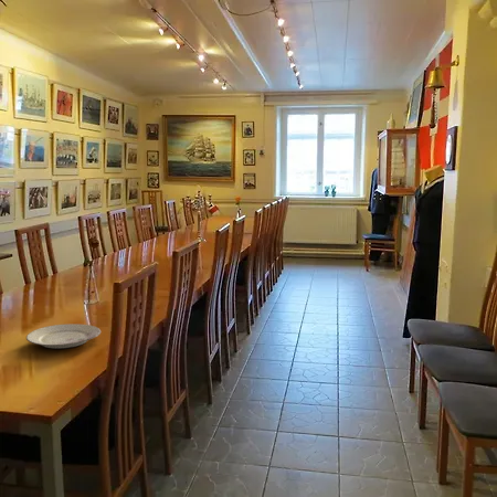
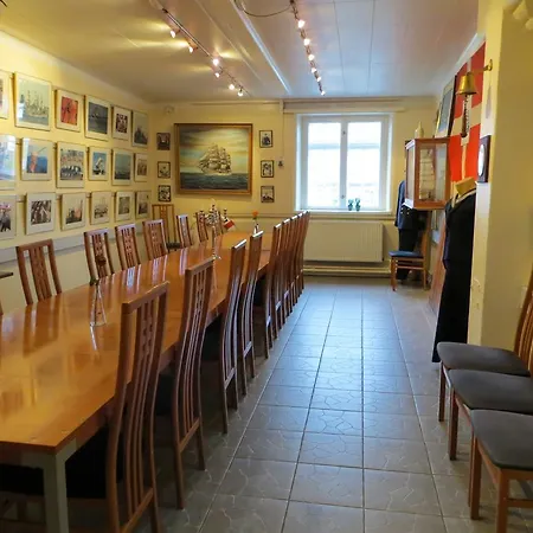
- plate (64, 337)
